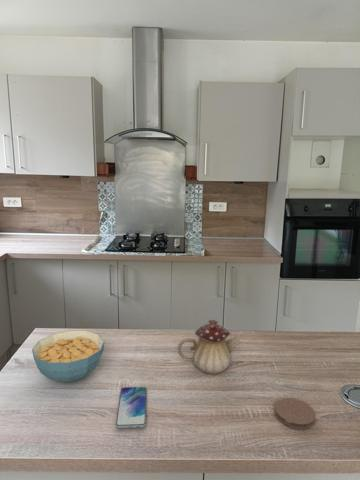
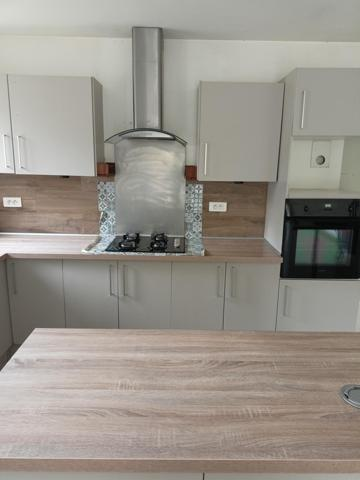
- smartphone (132, 405)
- coaster (294, 412)
- cereal bowl (69, 360)
- teapot (209, 342)
